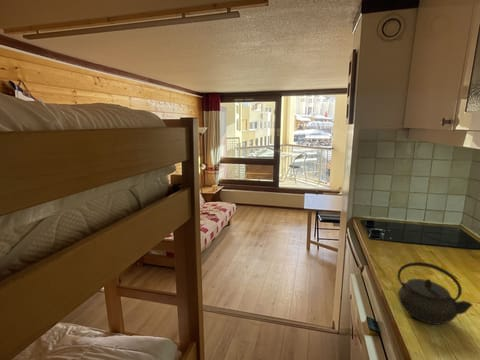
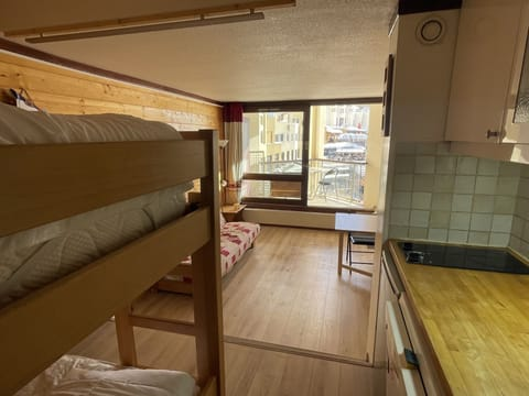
- kettle (432, 291)
